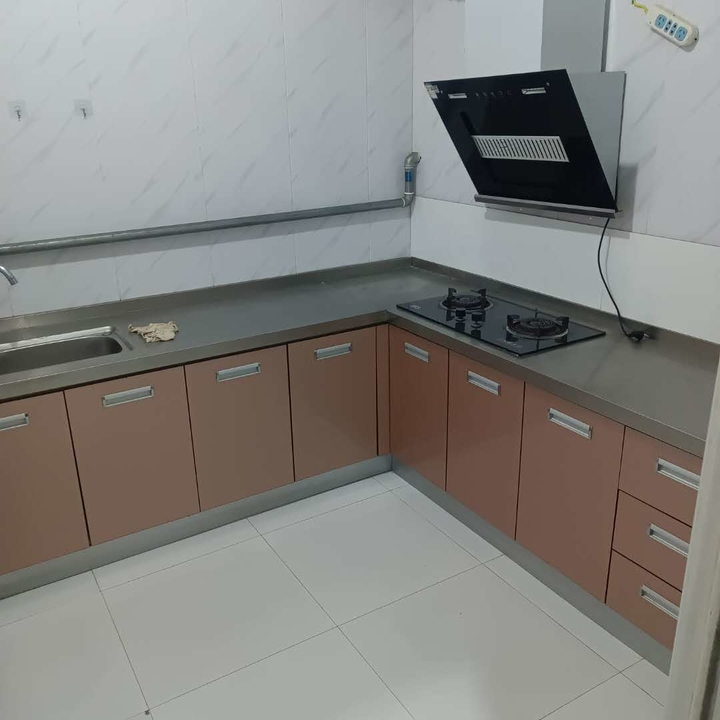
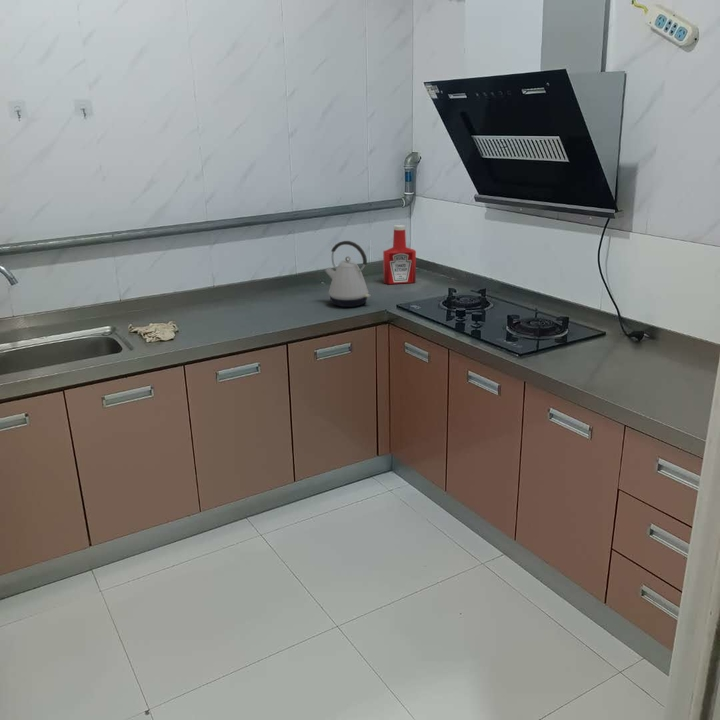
+ soap bottle (399, 254)
+ kettle (346, 272)
